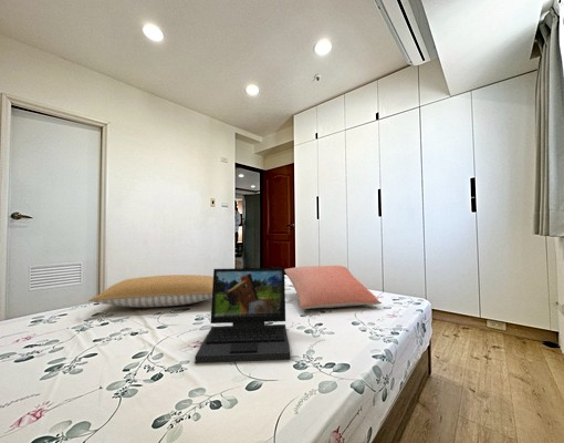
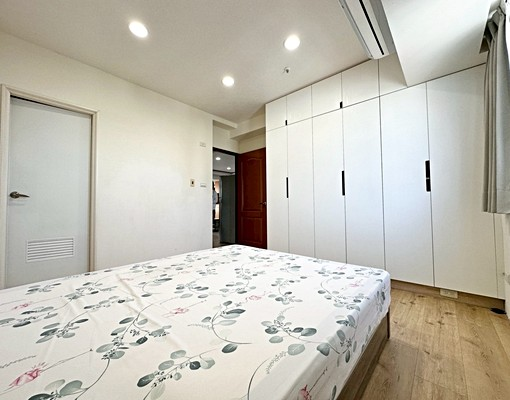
- pillow (326, 284)
- laptop (247, 306)
- pillow (166, 289)
